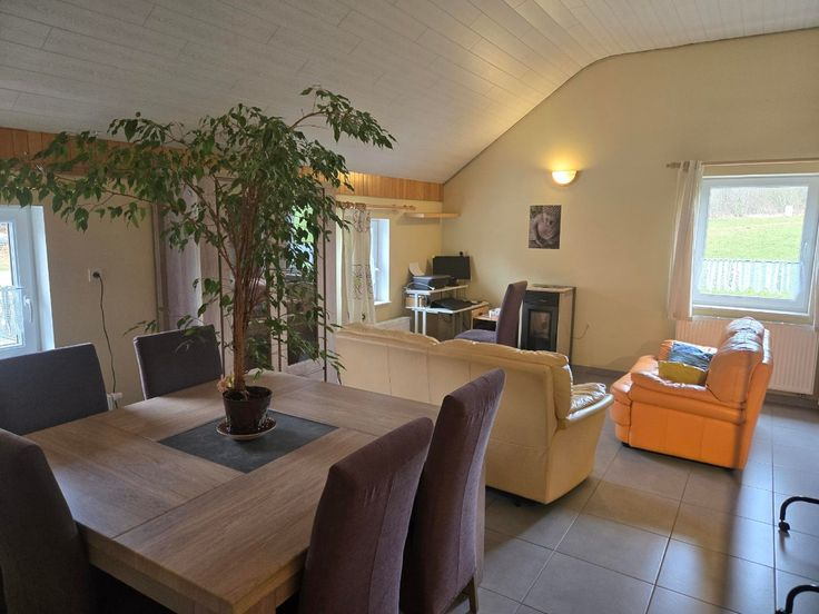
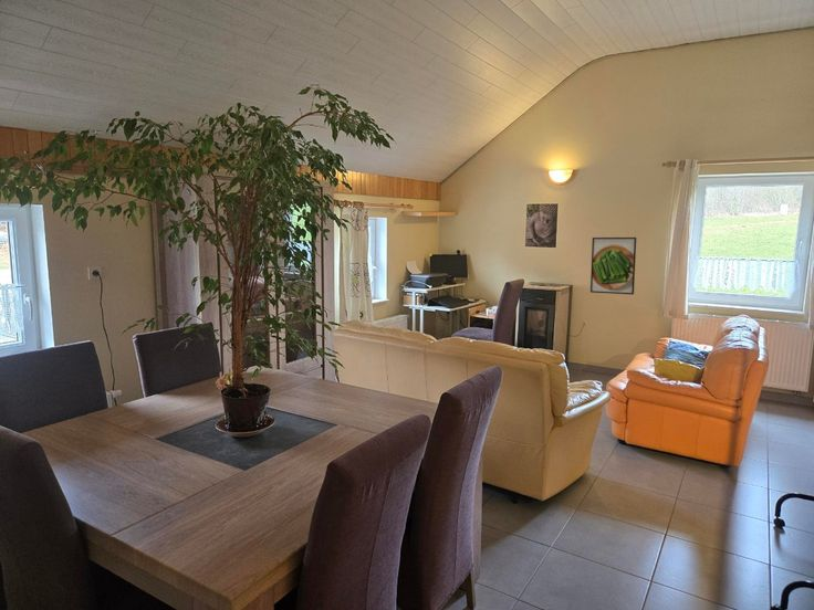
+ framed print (613, 265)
